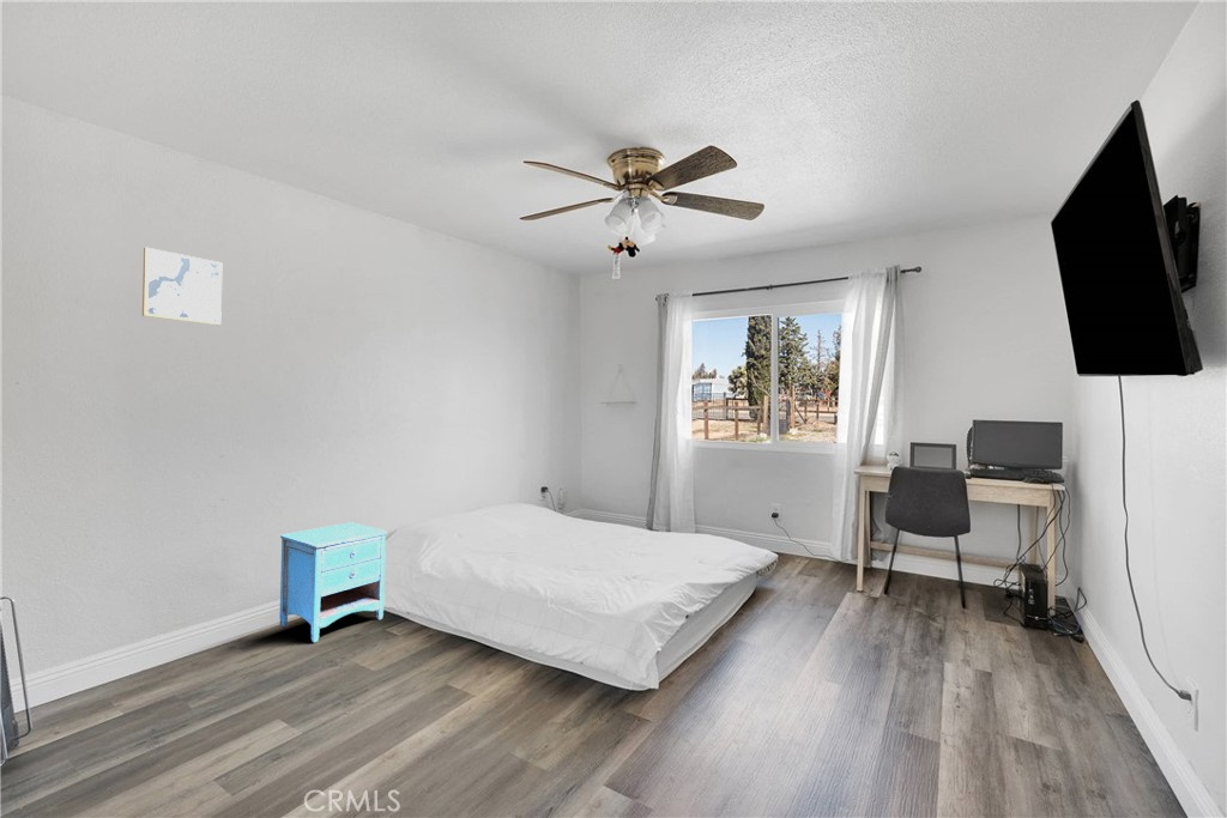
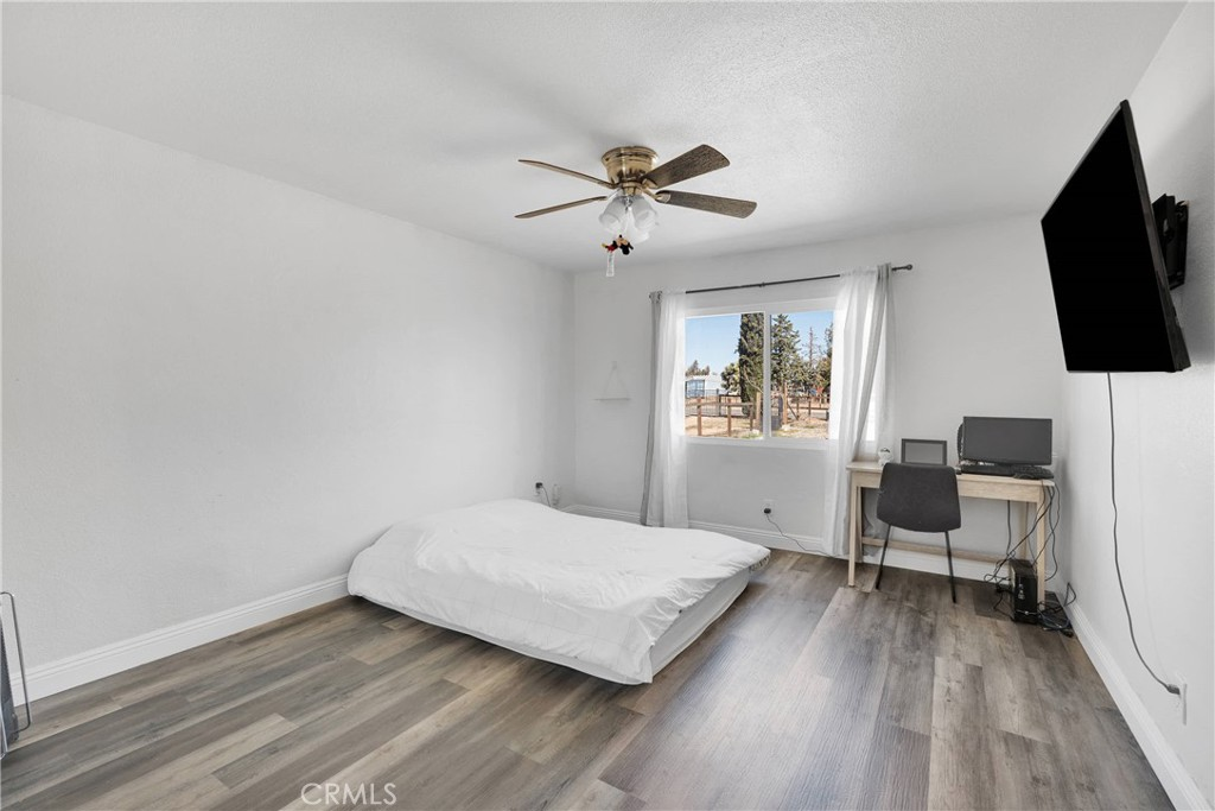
- wall art (183, 287)
- nightstand (333, 577)
